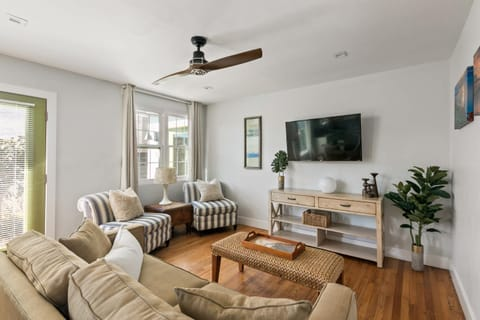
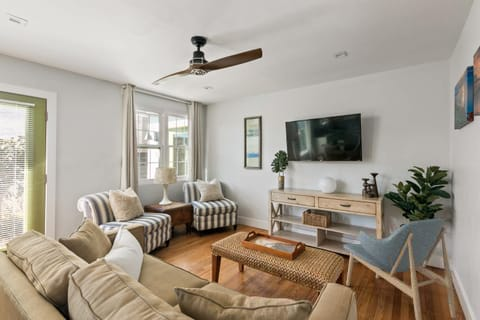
+ lounge chair (392, 255)
